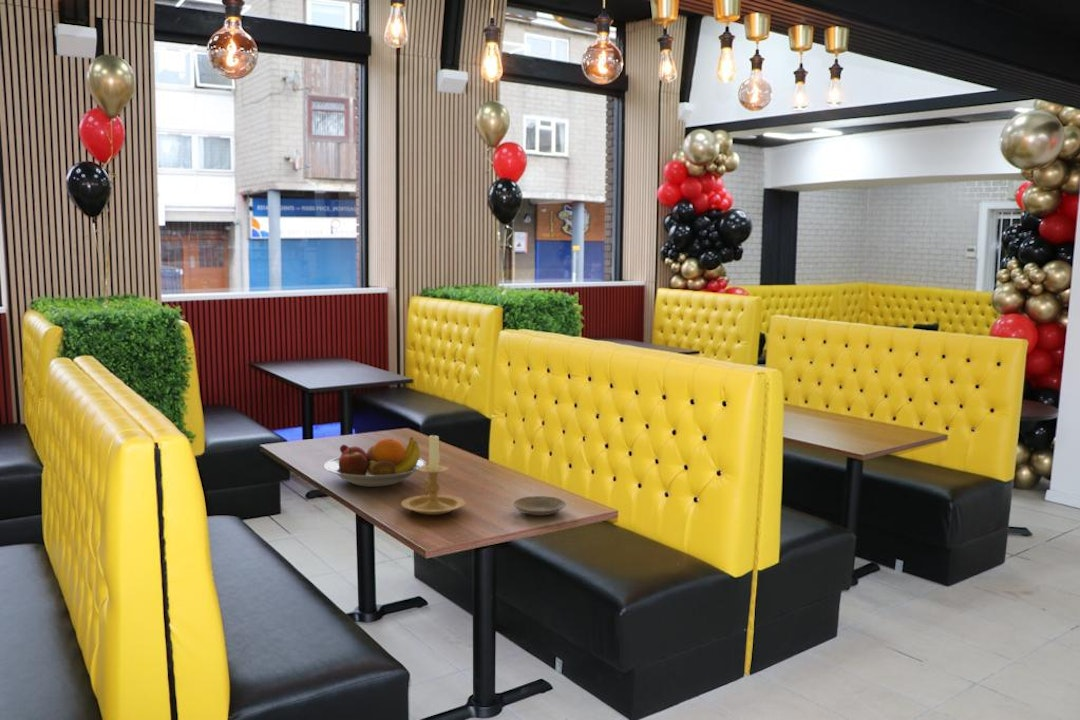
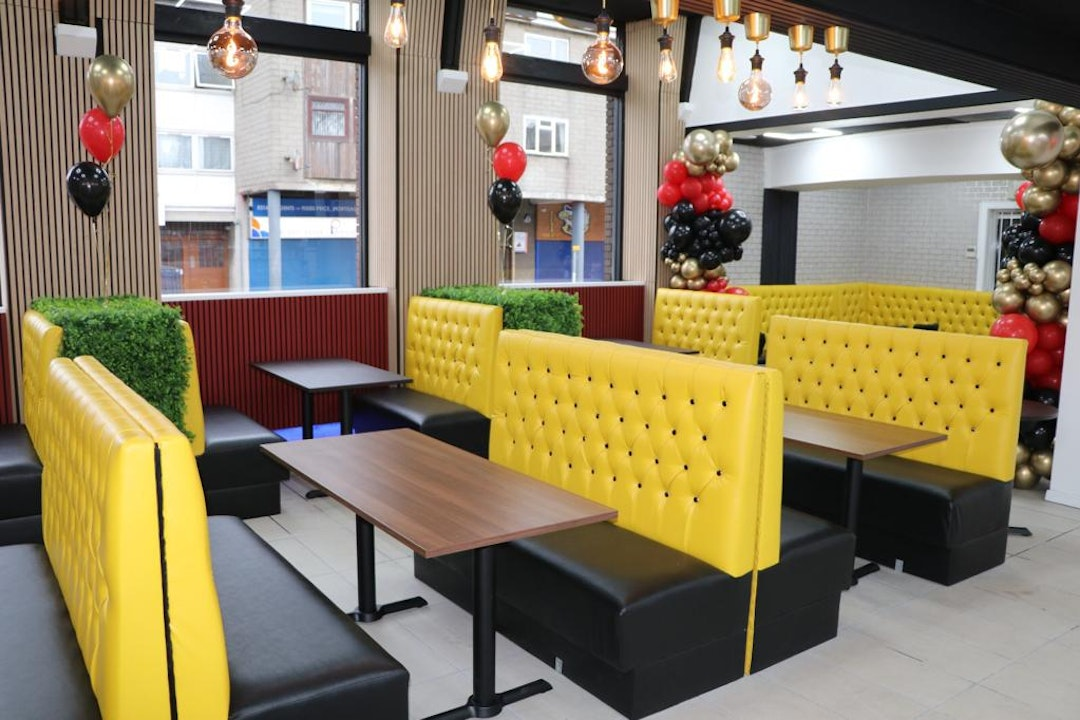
- plate (539, 507)
- candle holder (433, 471)
- fruit bowl (375, 459)
